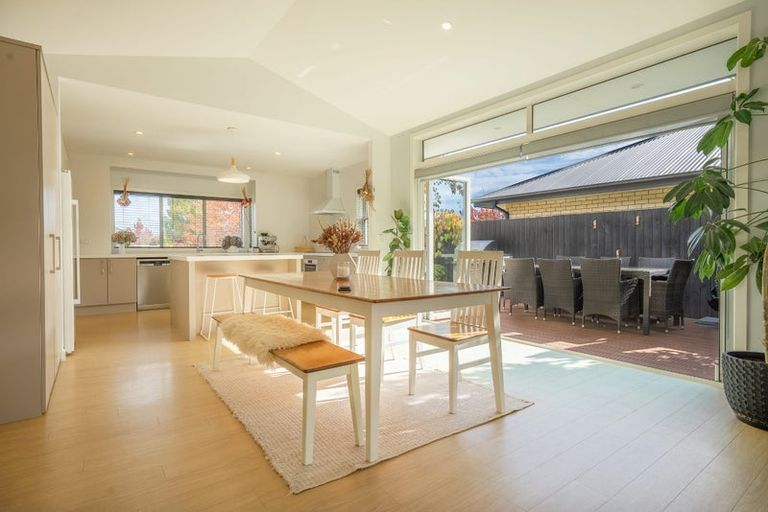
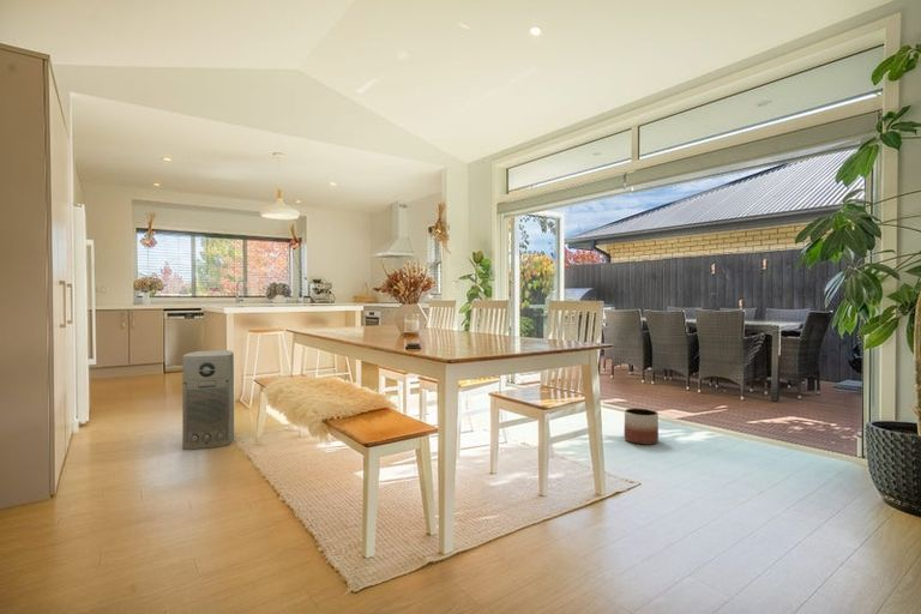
+ planter (640, 426)
+ air purifier (210, 396)
